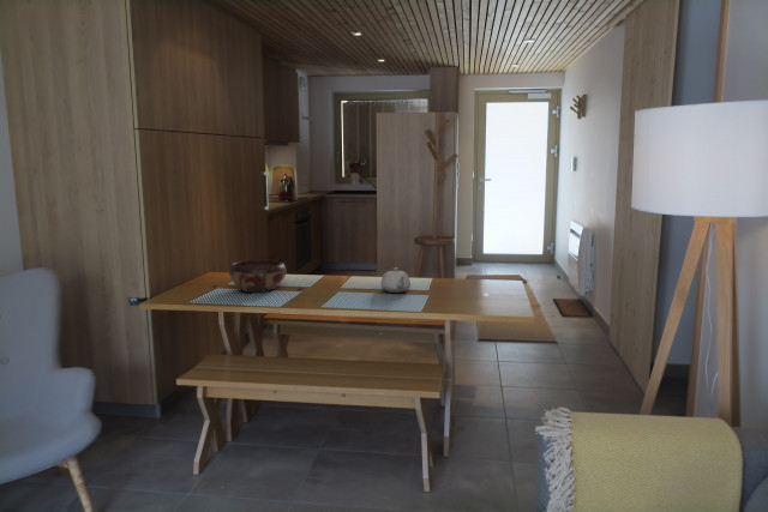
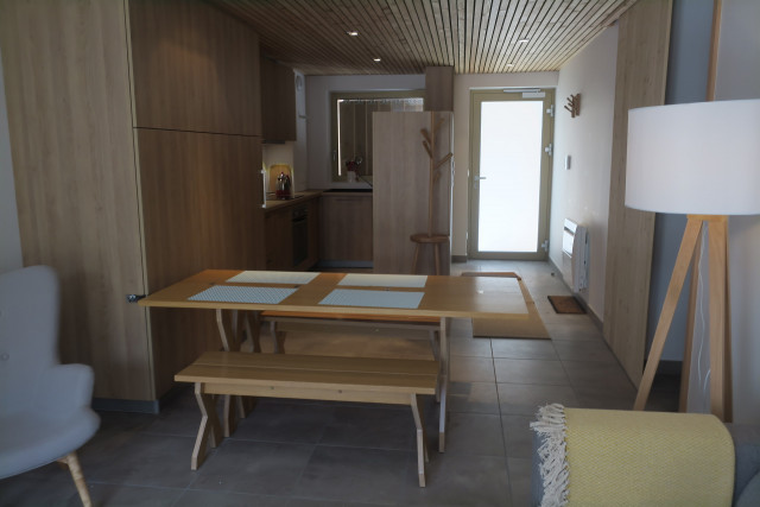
- decorative bowl (258, 276)
- teapot (396, 279)
